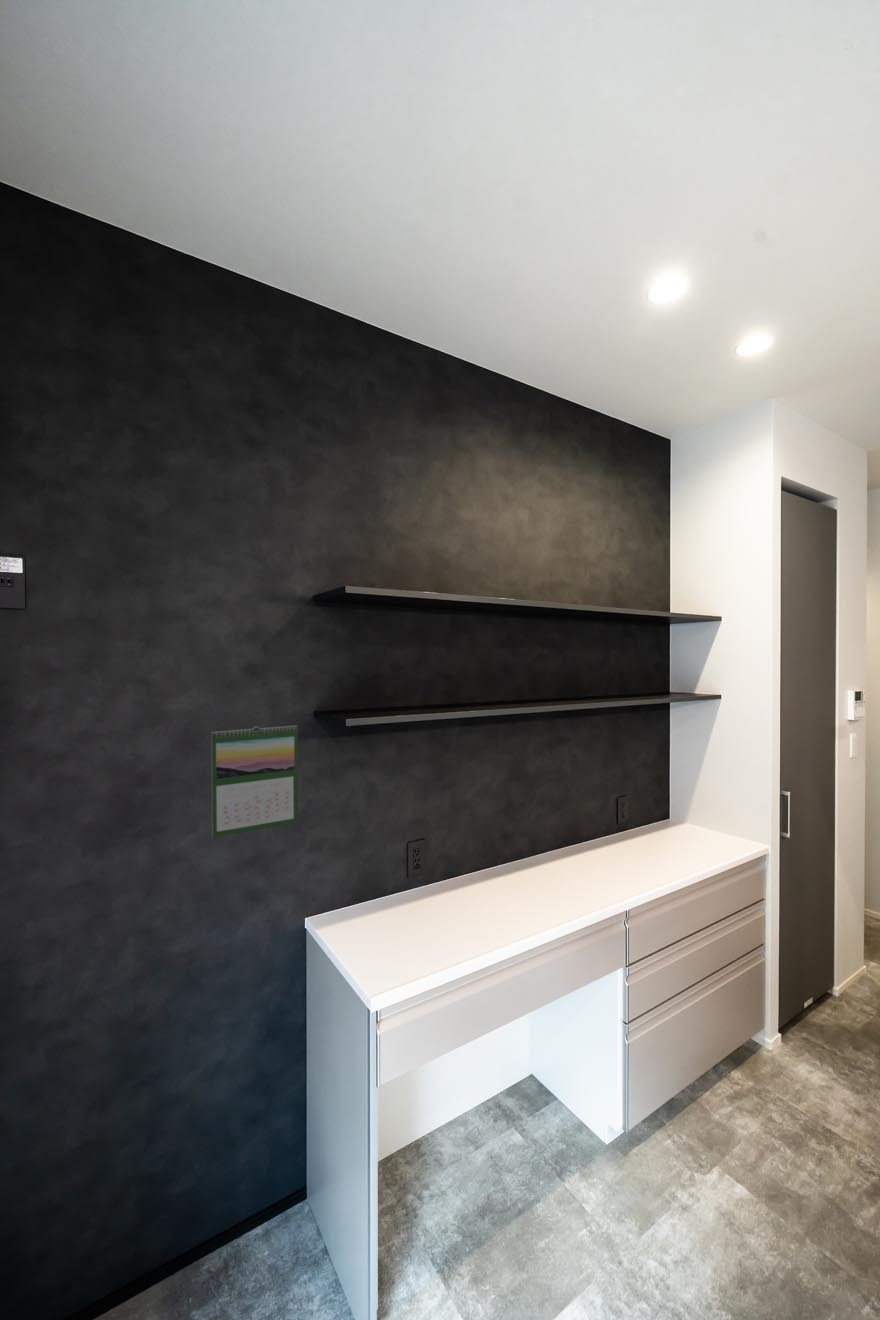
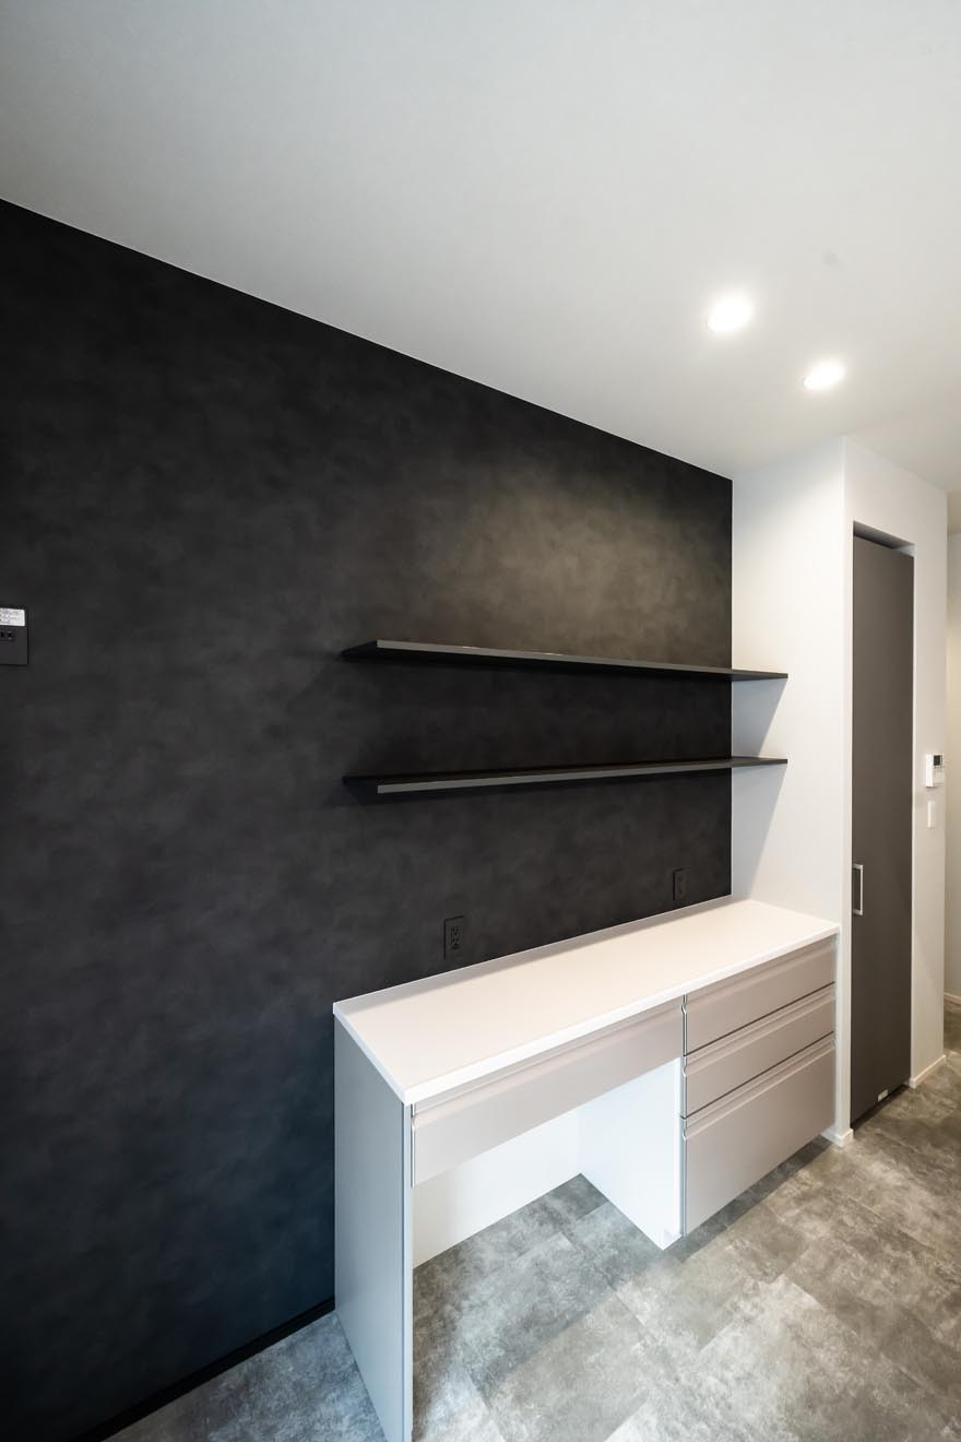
- calendar (256, 777)
